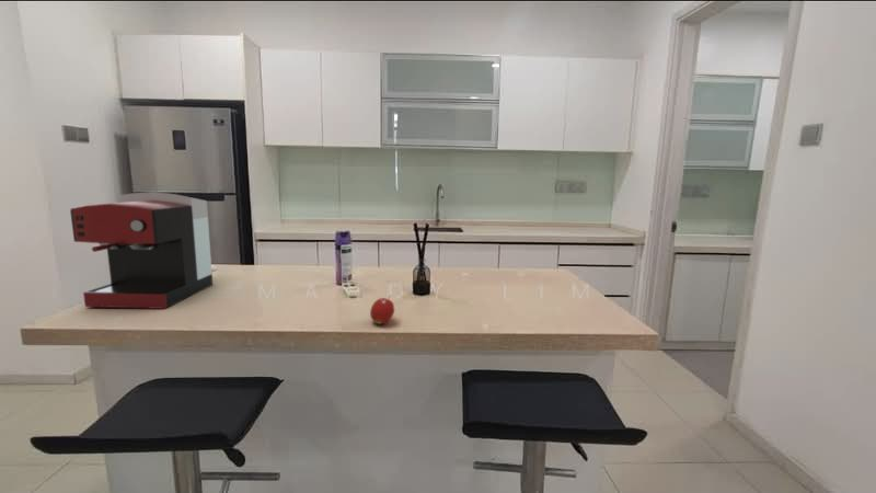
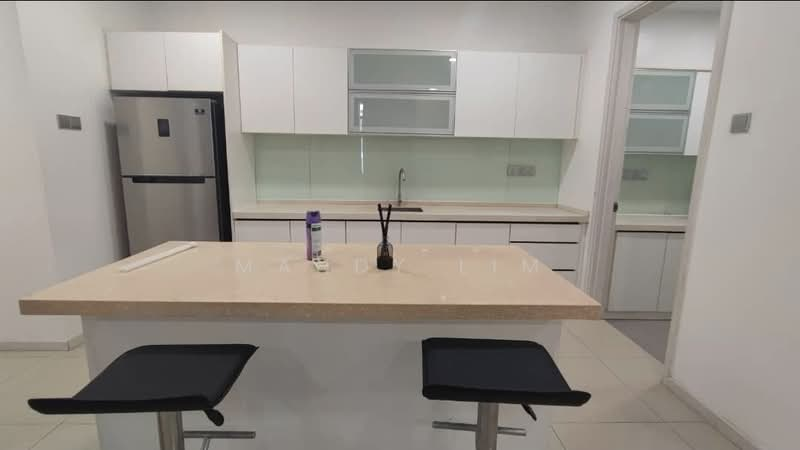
- fruit (382, 309)
- coffee maker (140, 246)
